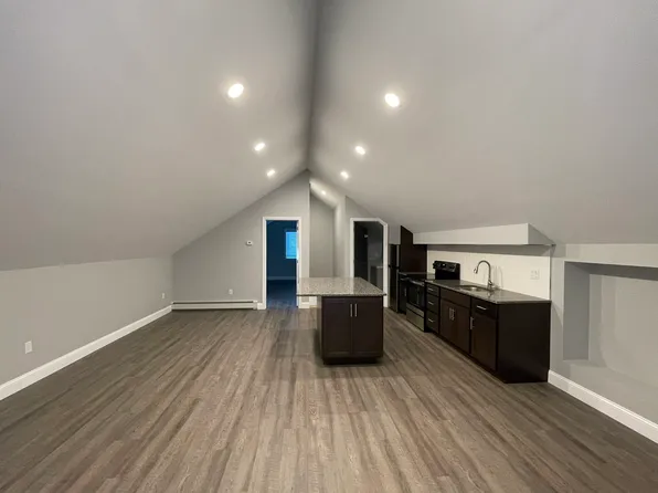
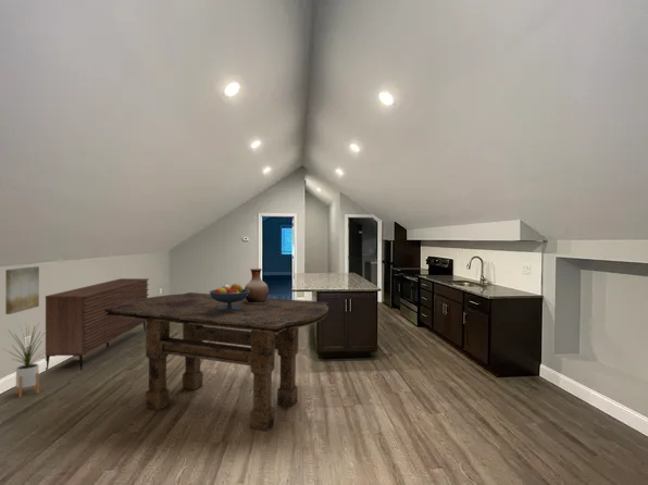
+ sideboard (105, 316)
+ vase (256, 284)
+ dining table (223, 355)
+ wall art (23, 288)
+ fruit bowl (229, 296)
+ house plant (26, 358)
